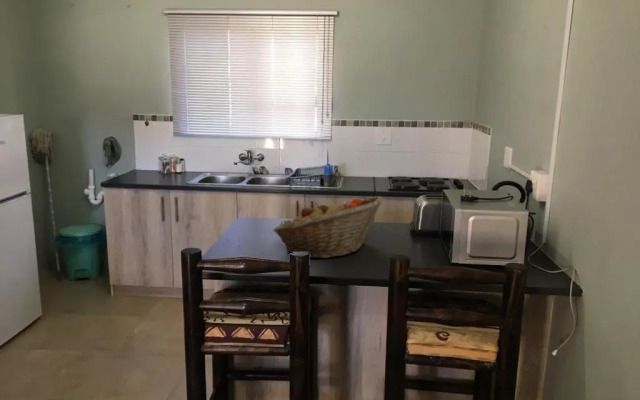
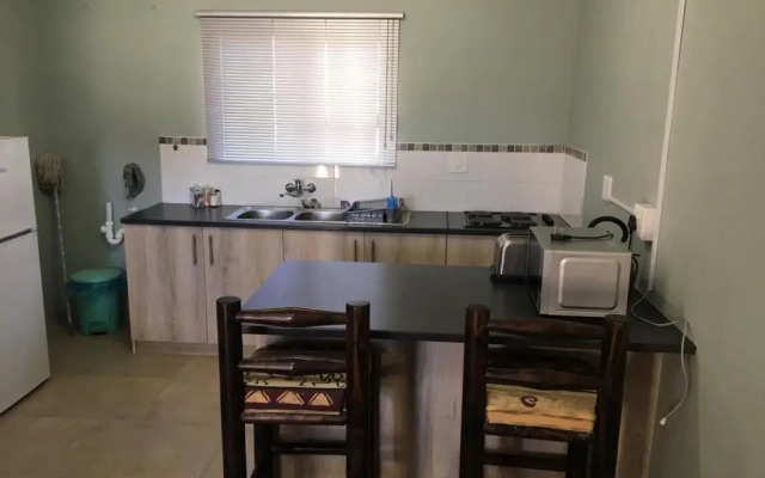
- fruit basket (330, 222)
